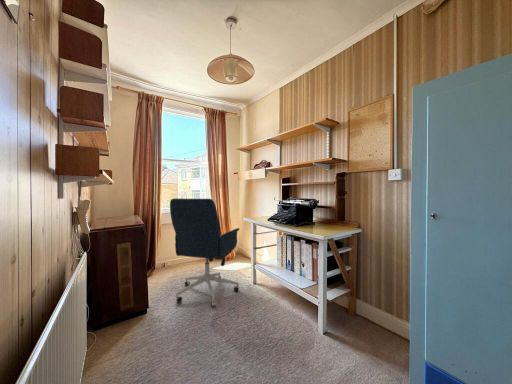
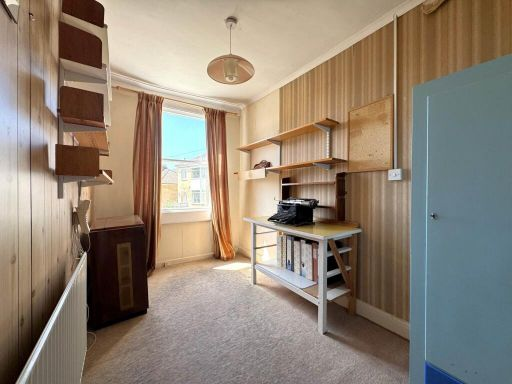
- office chair (206, 245)
